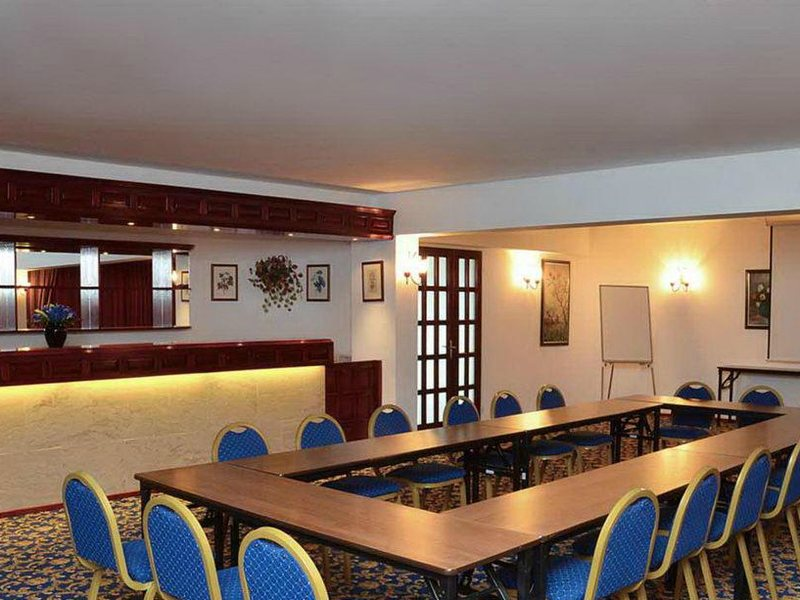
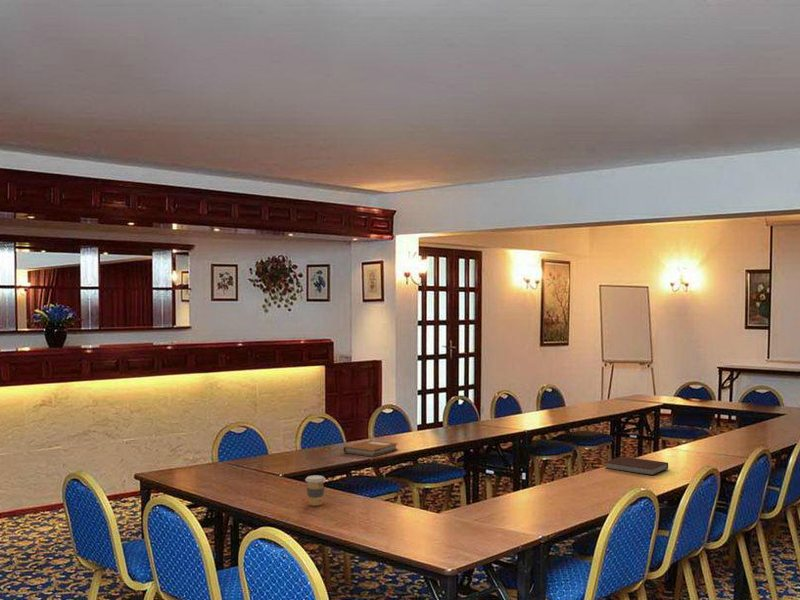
+ notebook (636, 465)
+ notebook (371, 447)
+ coffee cup (315, 490)
